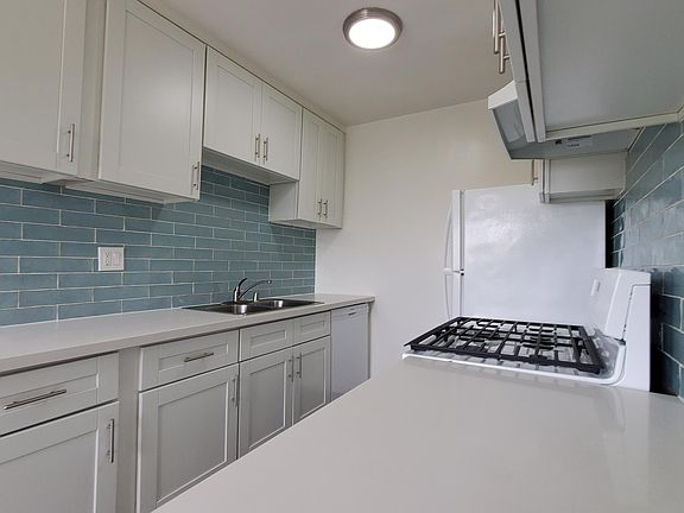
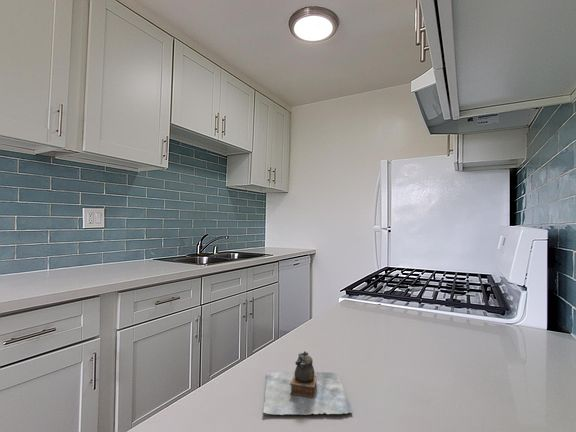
+ teapot (304, 371)
